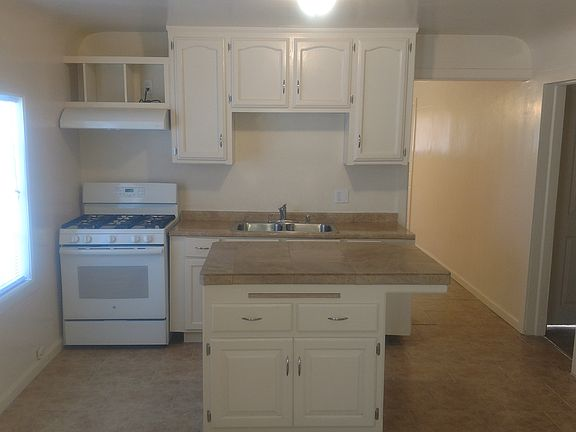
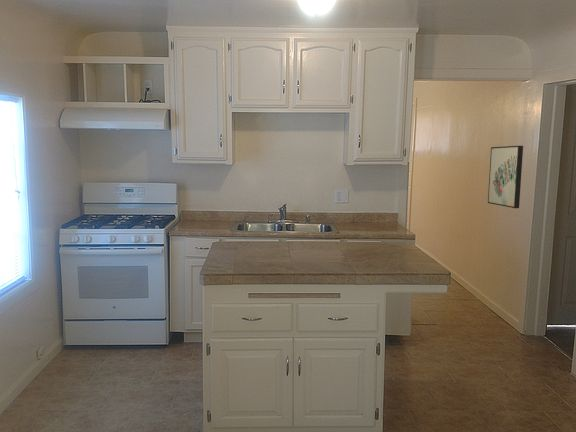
+ wall art (504, 176)
